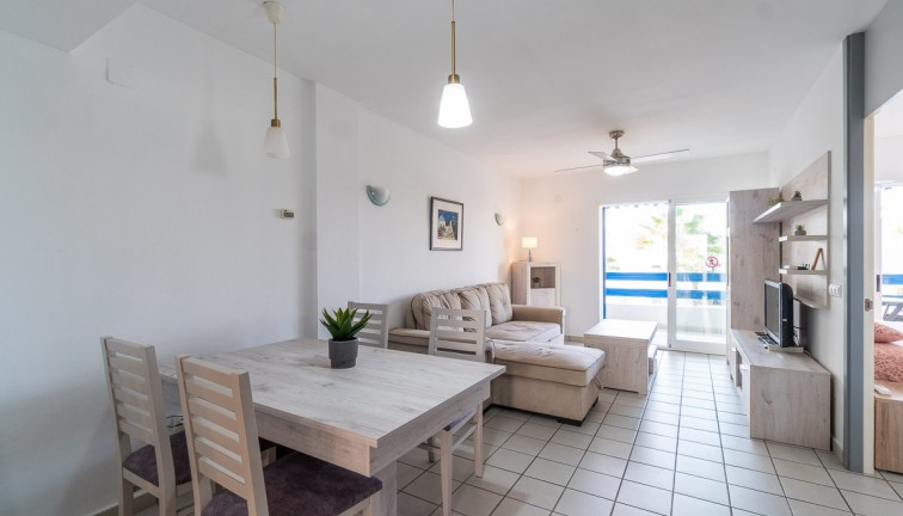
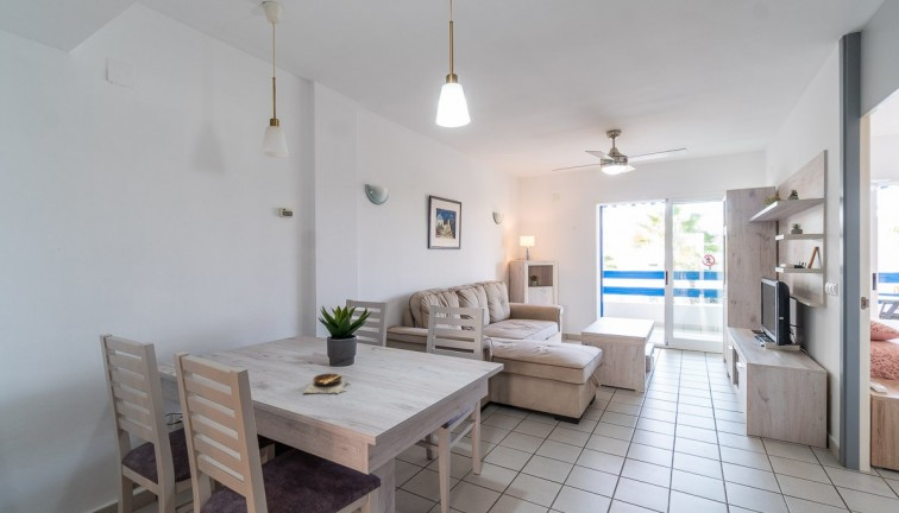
+ soup bowl (326, 382)
